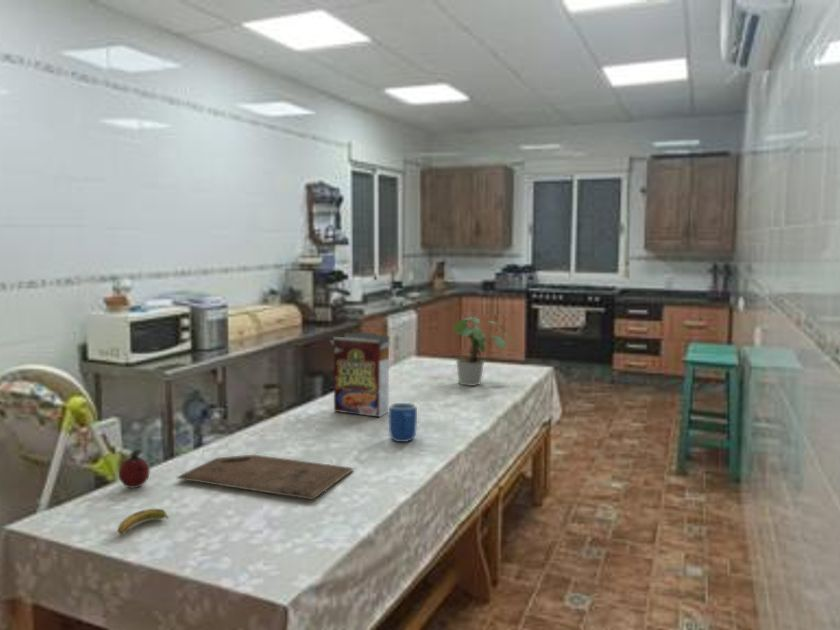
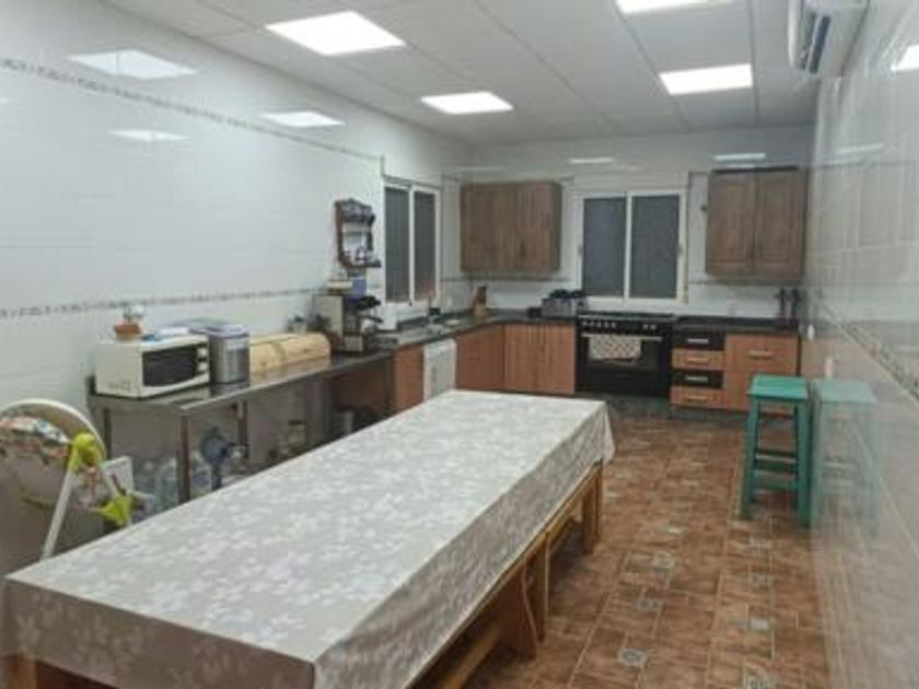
- banana (141, 521)
- potted plant (479, 350)
- mug (403, 423)
- cutting board (267, 473)
- fruit (134, 469)
- cereal box (360, 373)
